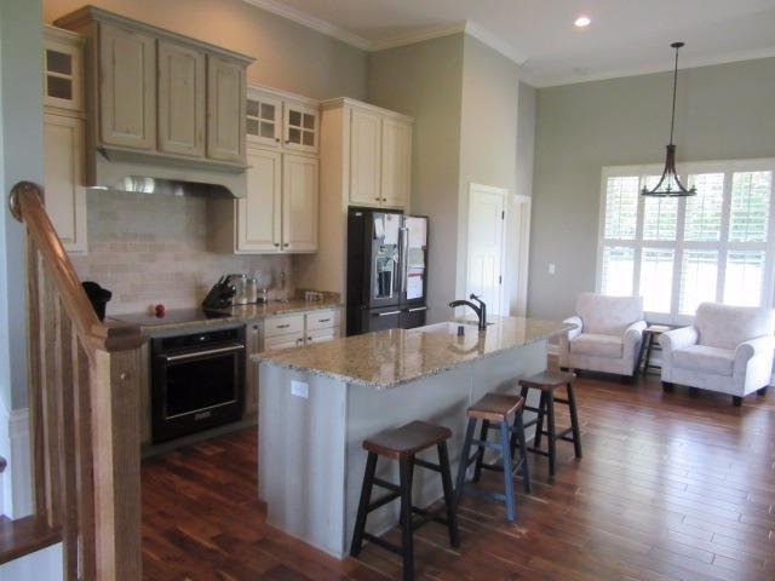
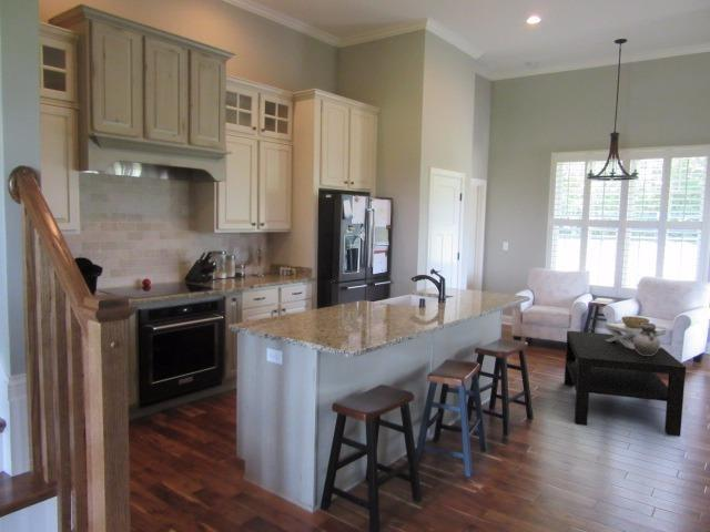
+ coffee table (616, 376)
+ decorative bowl (635, 330)
+ vase (646, 339)
